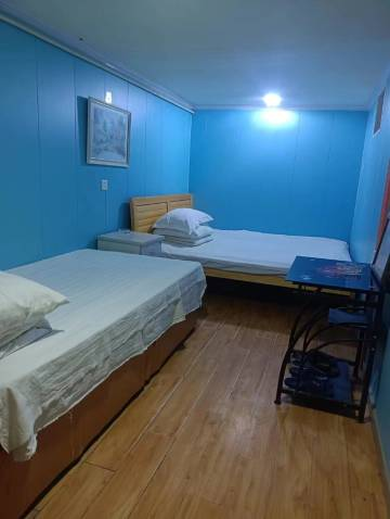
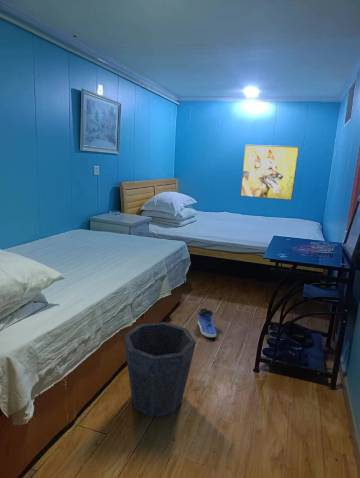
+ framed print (268, 172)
+ sneaker (207, 321)
+ waste bin (158, 369)
